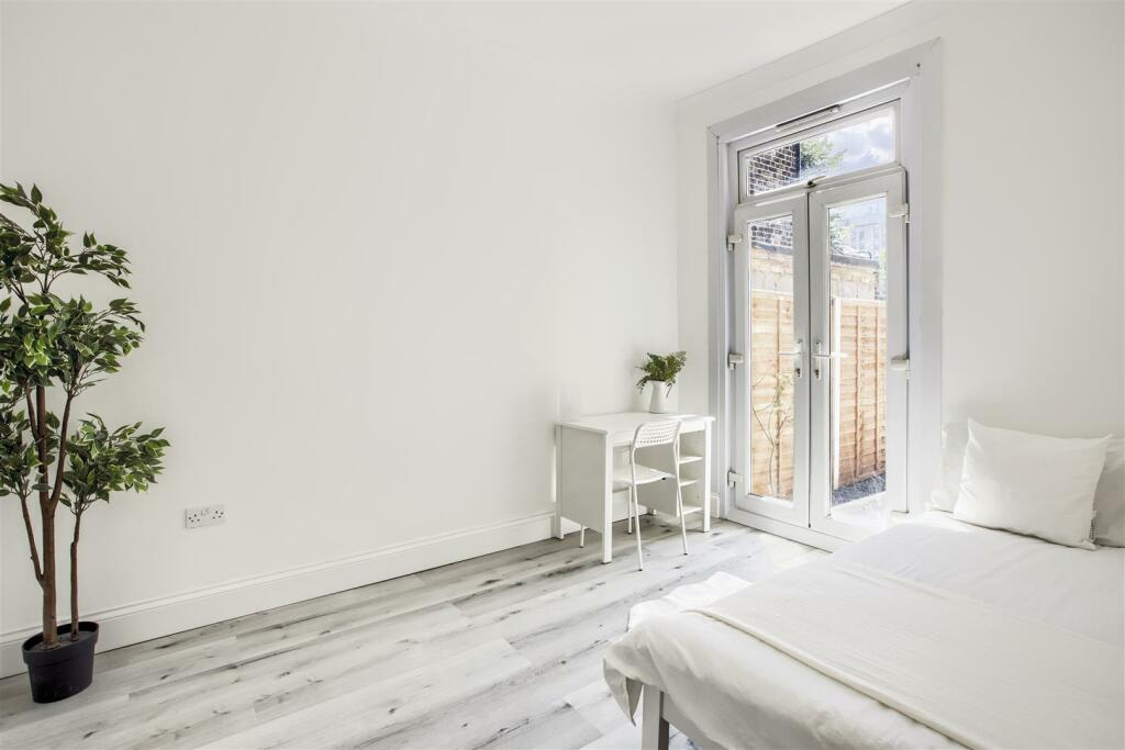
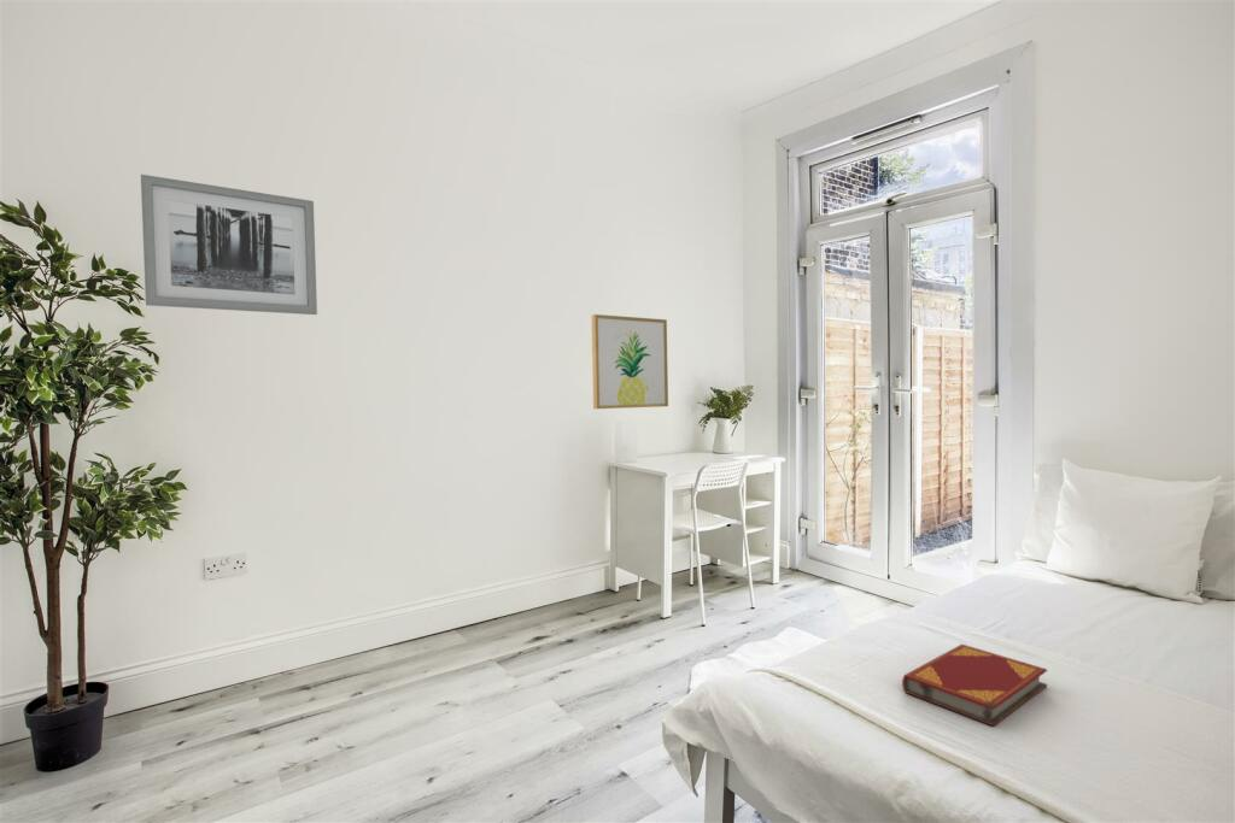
+ wall art (631, 361)
+ wall art (234, 249)
+ hardback book (974, 680)
